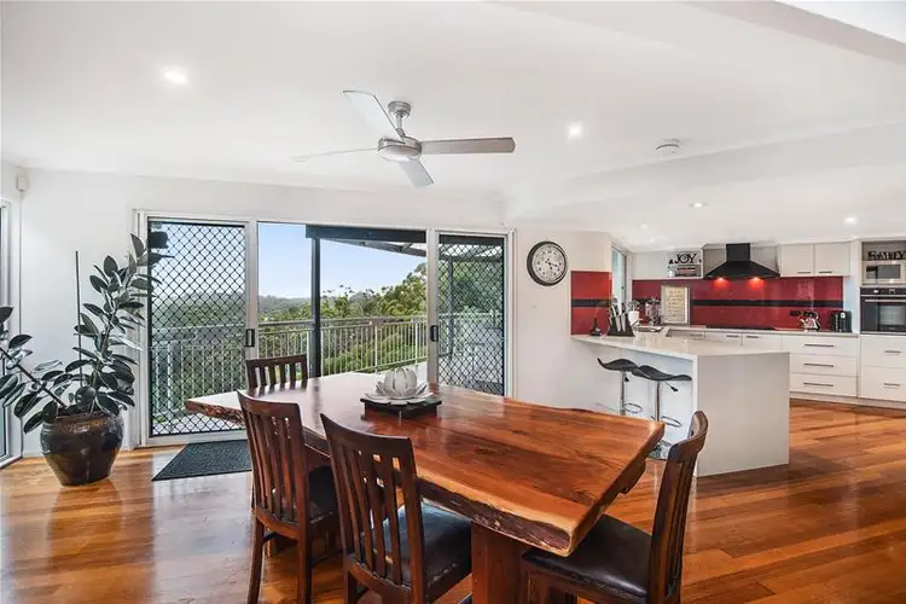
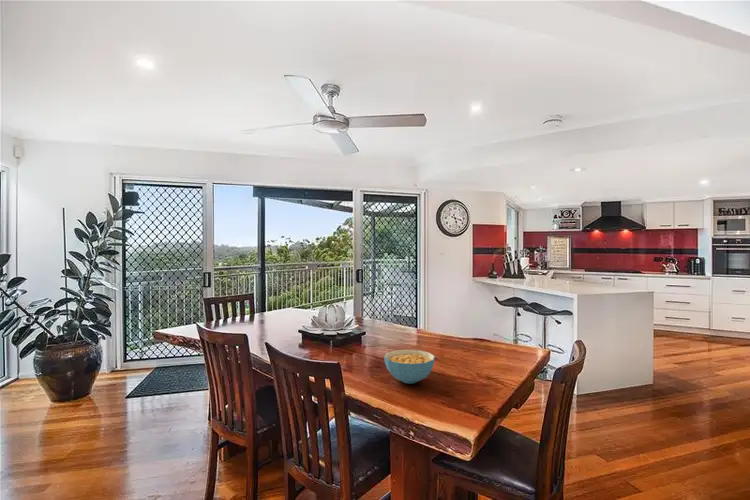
+ cereal bowl (409, 368)
